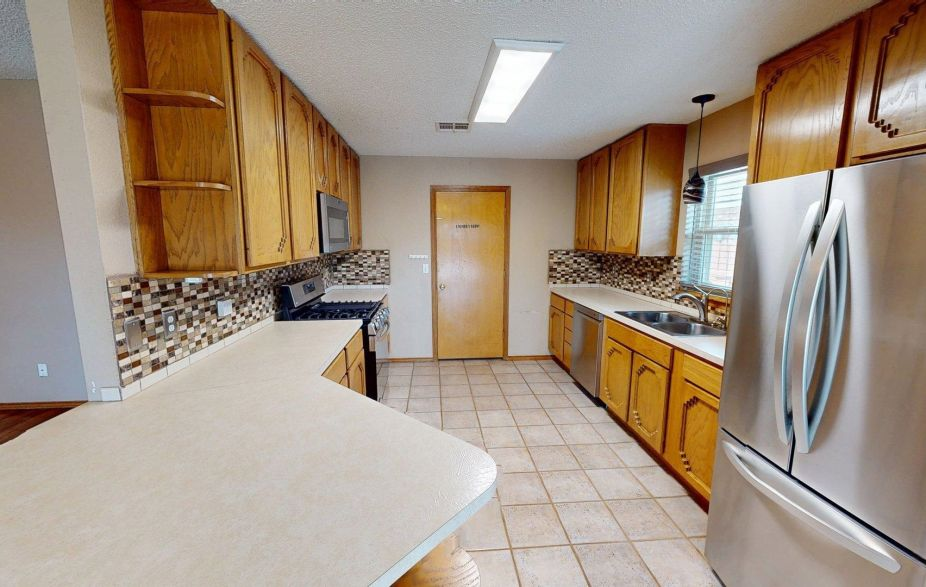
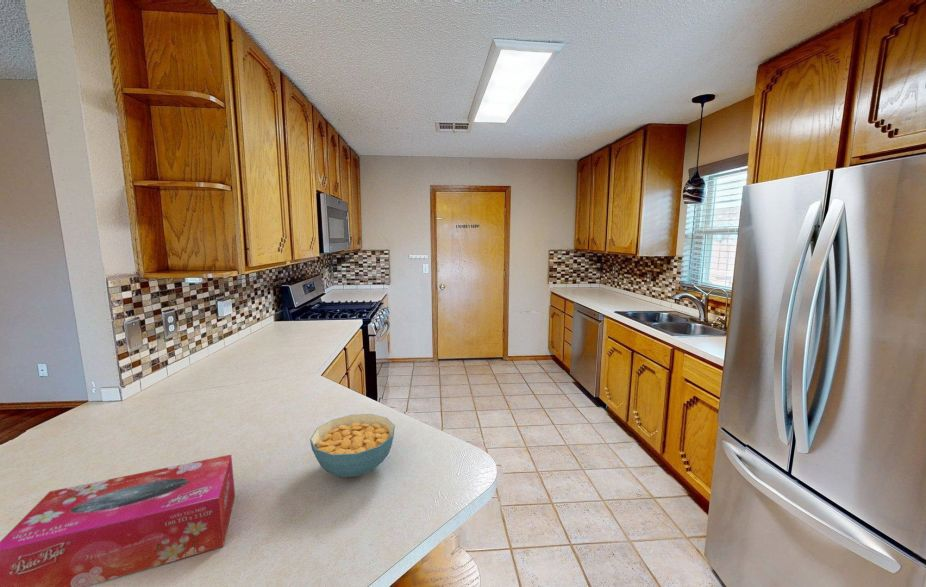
+ tissue box (136, 518)
+ cereal bowl (354, 450)
